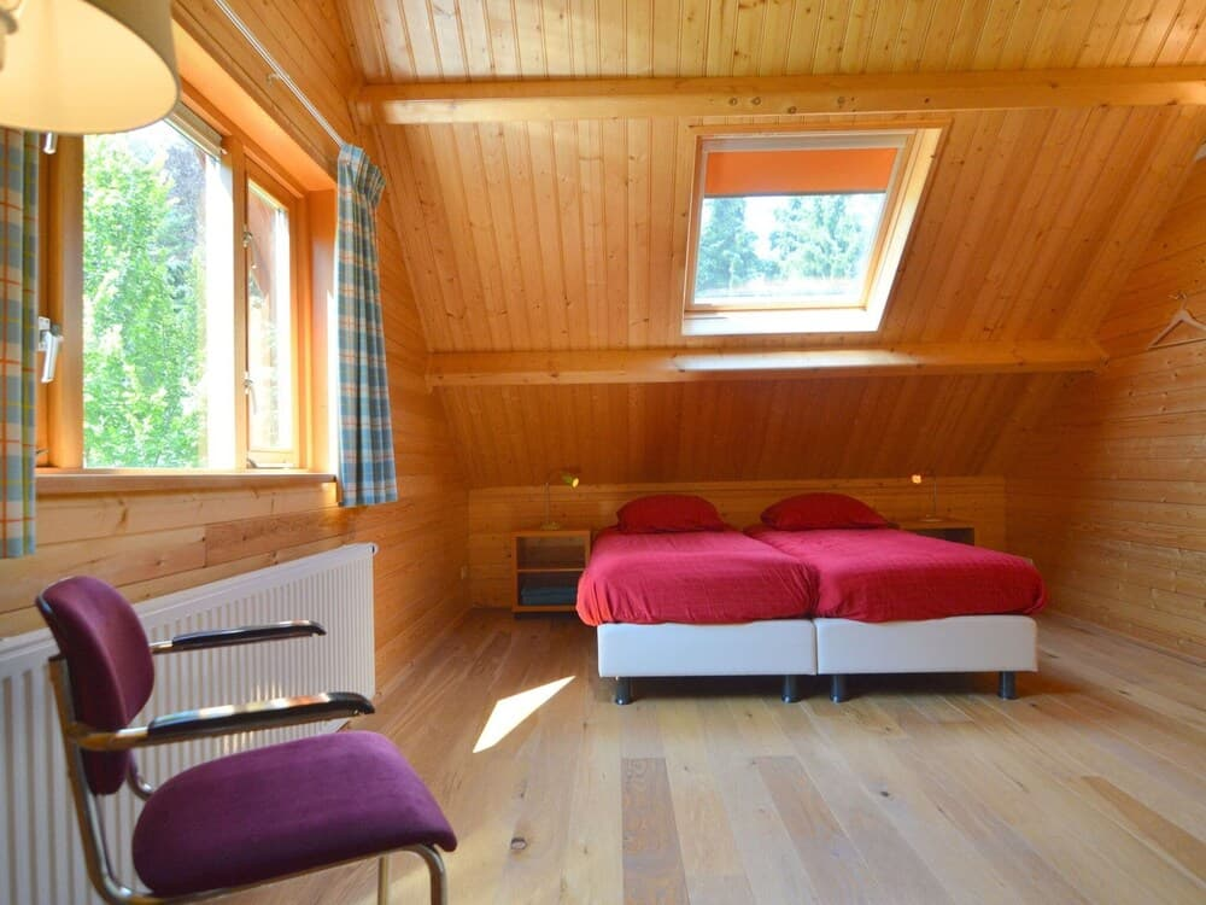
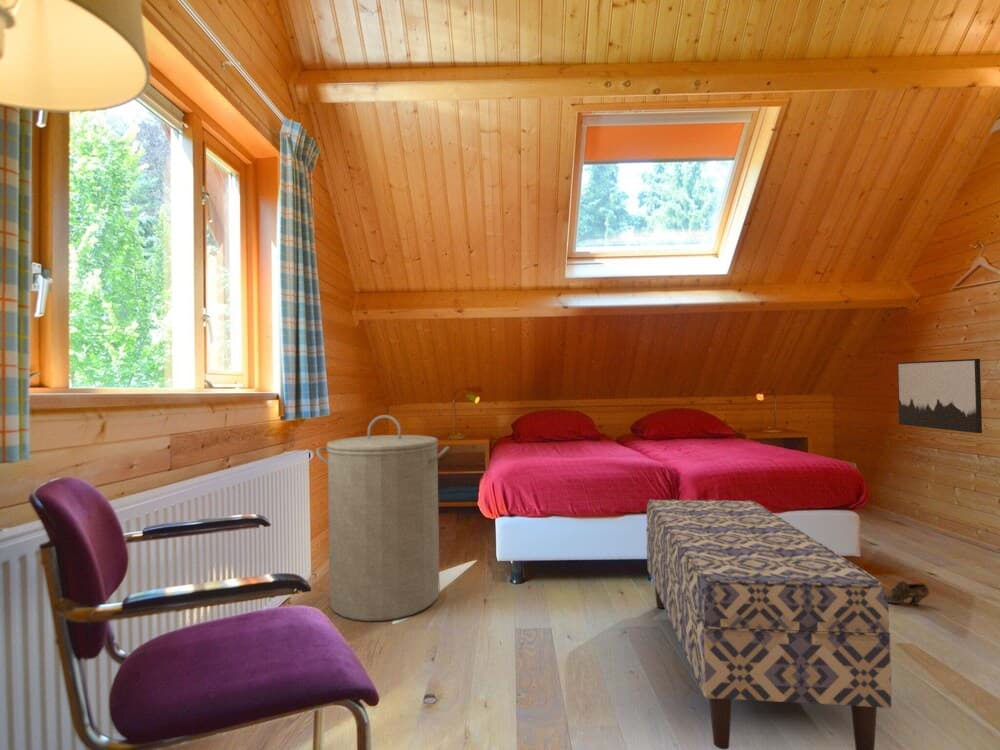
+ bench (735, 595)
+ shoe (902, 591)
+ laundry hamper (384, 506)
+ wall art (935, 394)
